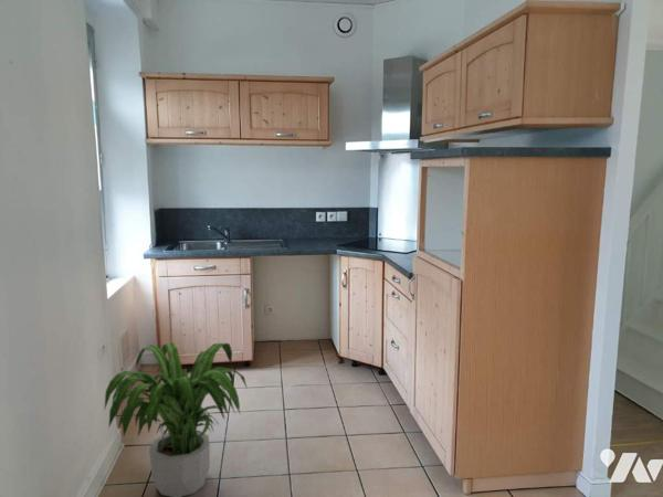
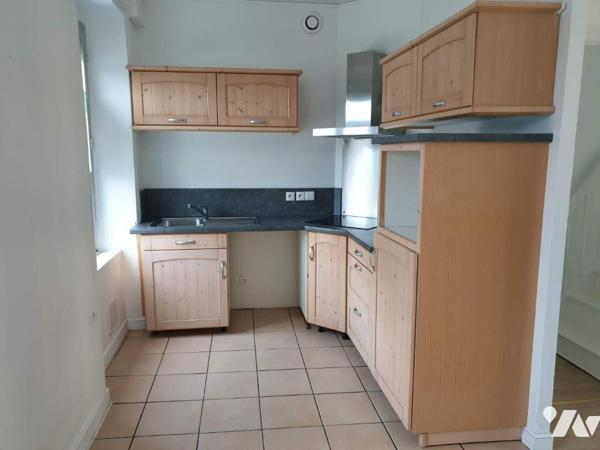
- potted plant (181, 417)
